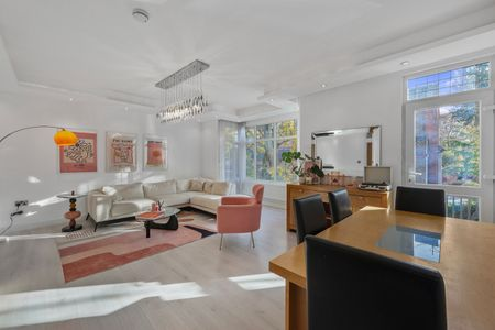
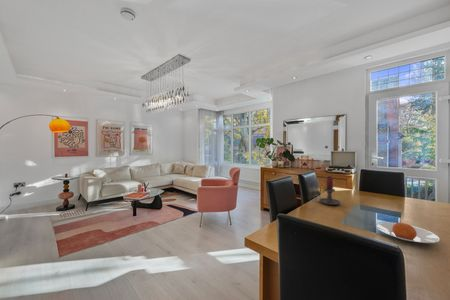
+ candle holder (326, 189)
+ plate (405, 229)
